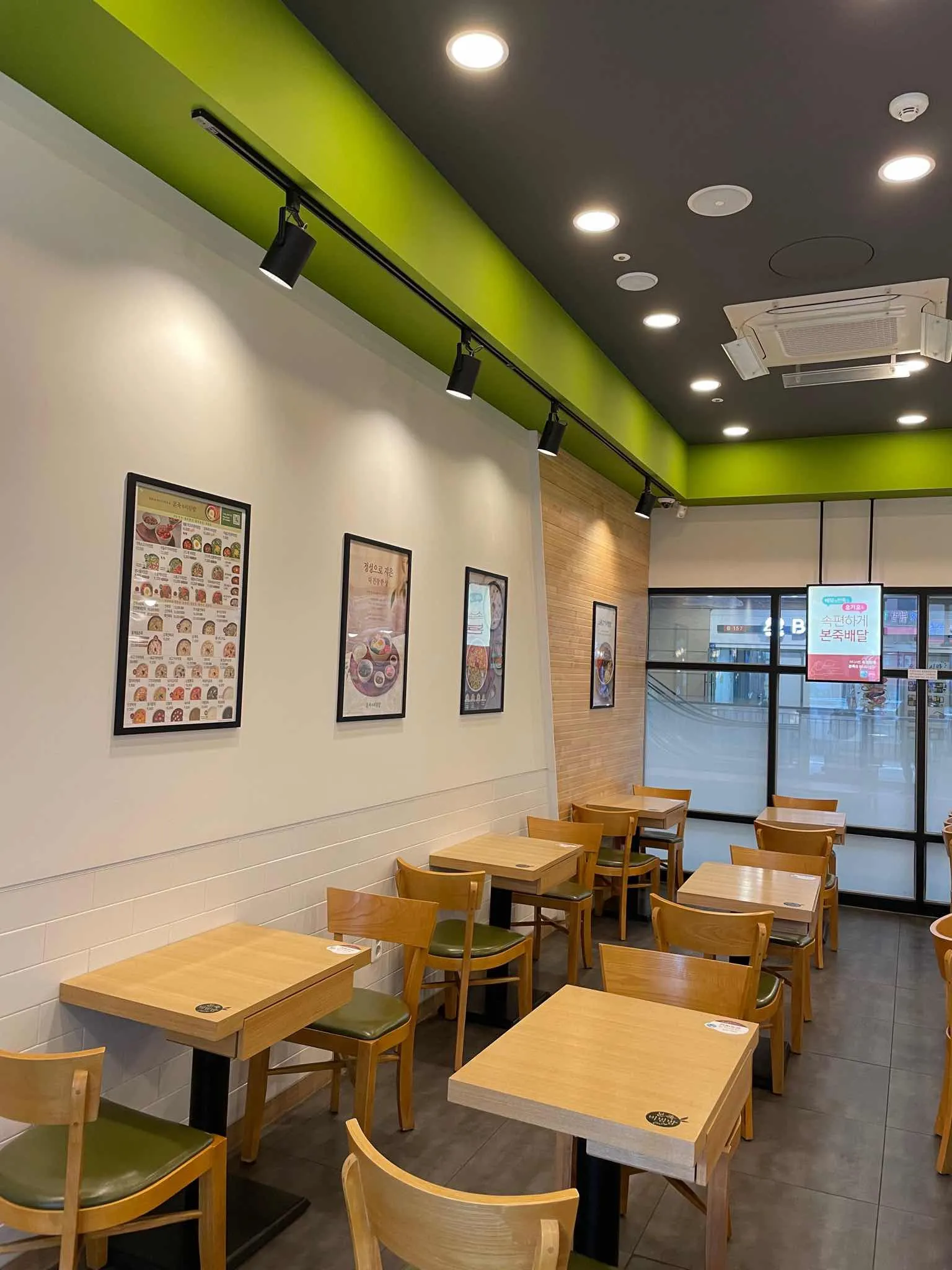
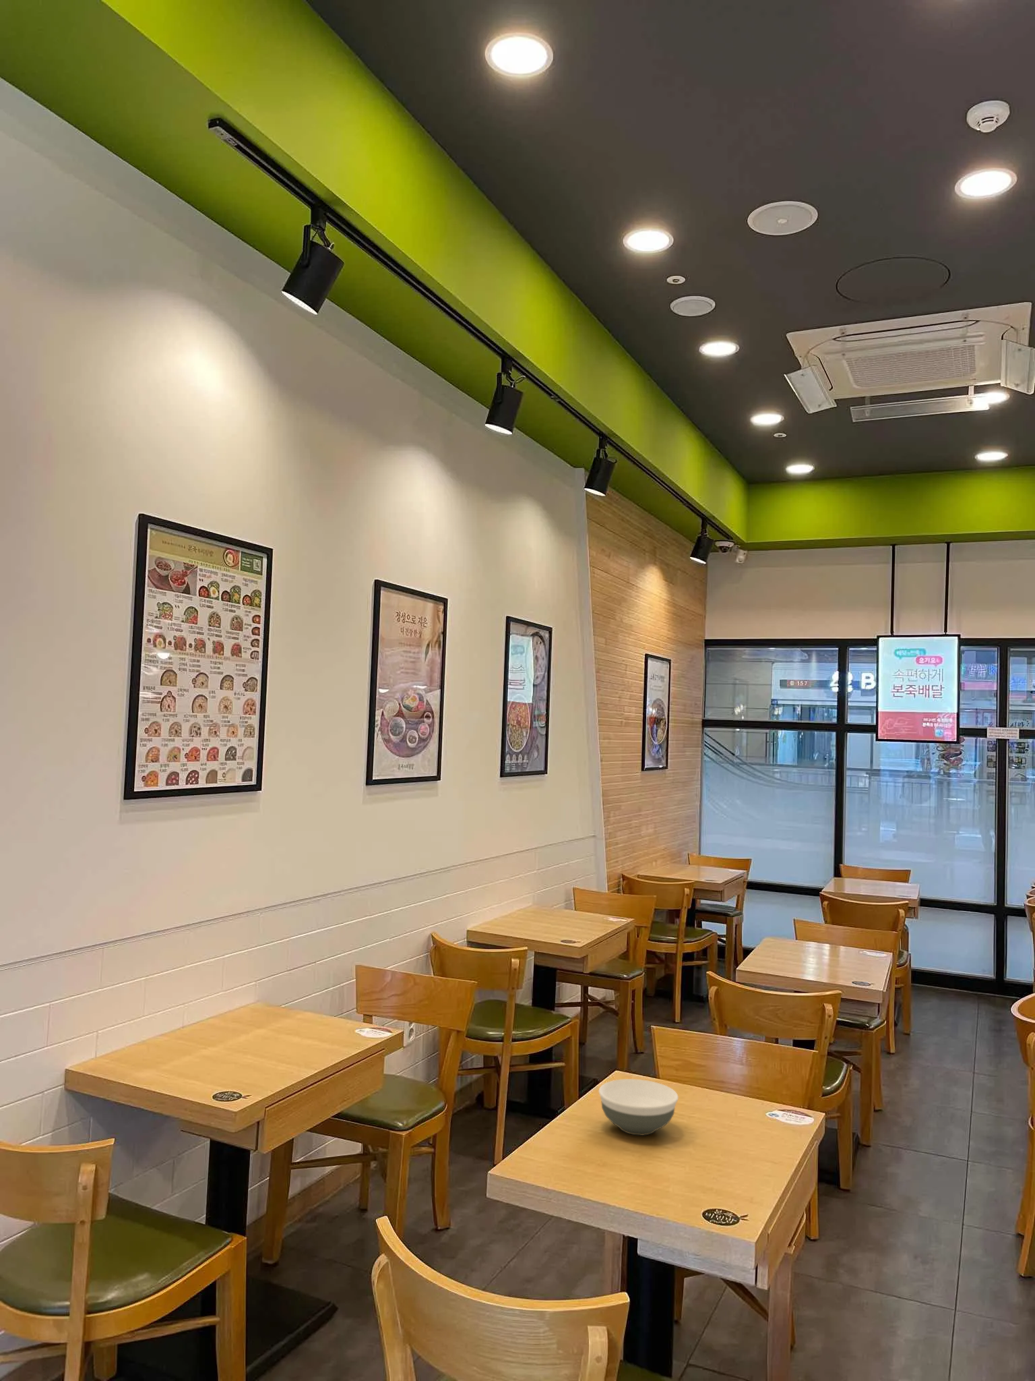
+ bowl (637, 1110)
